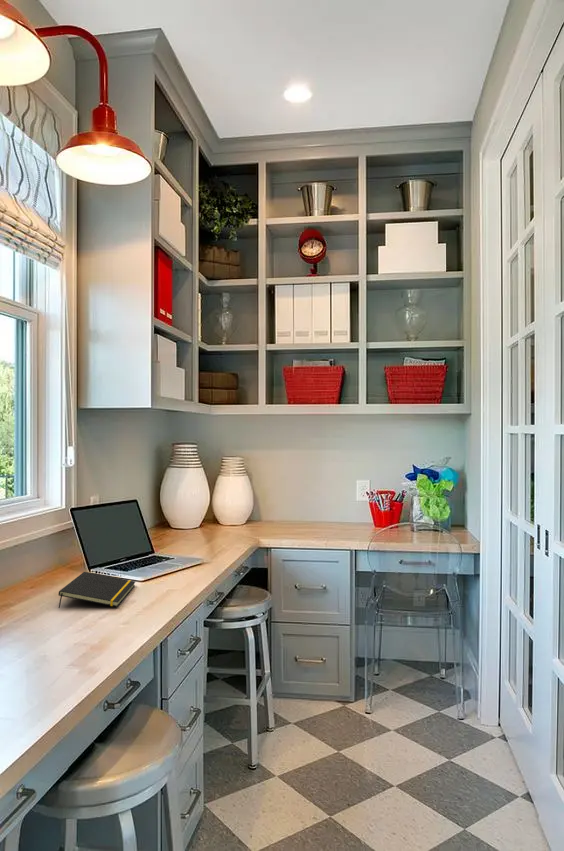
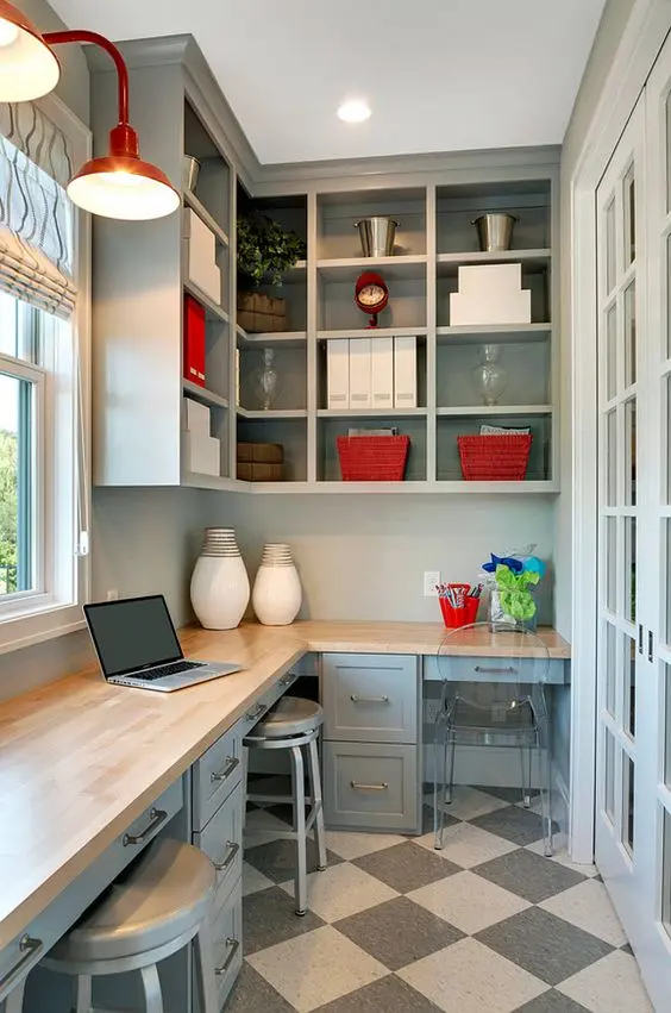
- notepad (99, 588)
